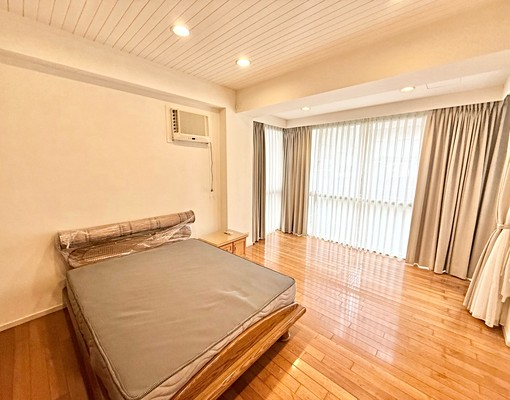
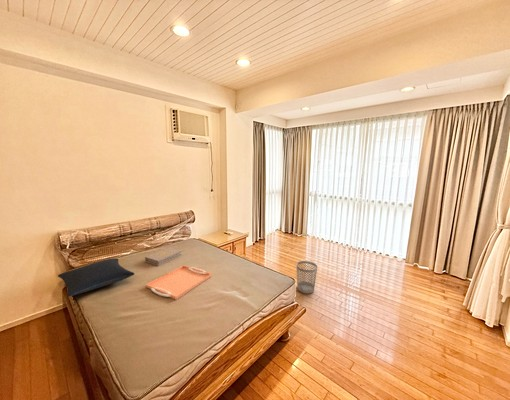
+ book (164, 255)
+ pillow (96, 274)
+ wastebasket (306, 277)
+ serving tray (180, 280)
